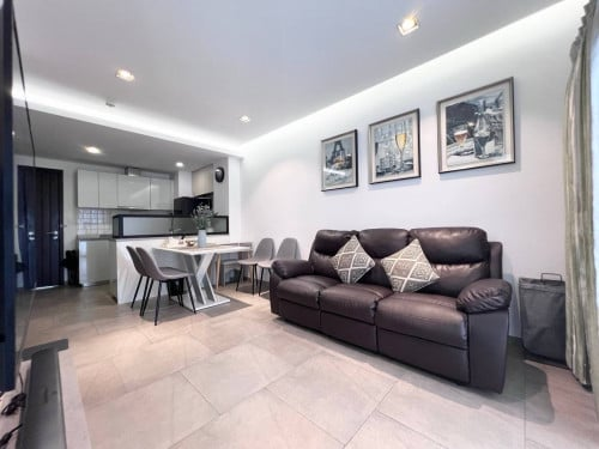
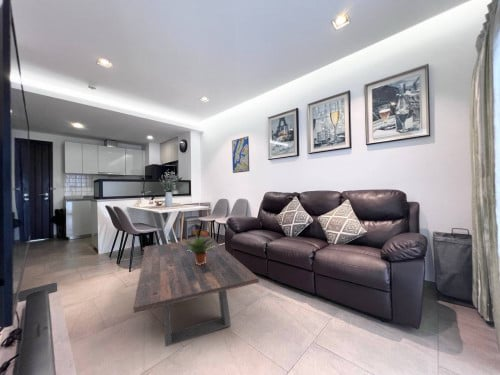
+ coffee table (188, 279)
+ potted plant (200, 246)
+ wall art (240, 155)
